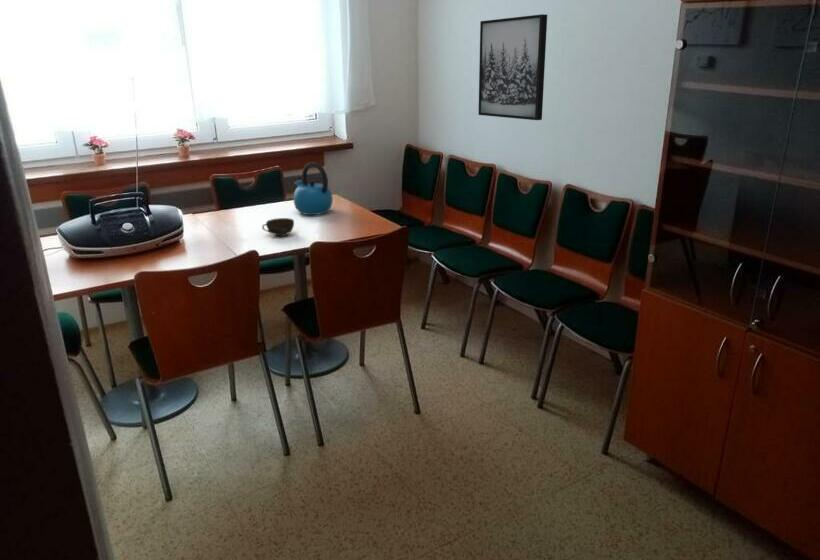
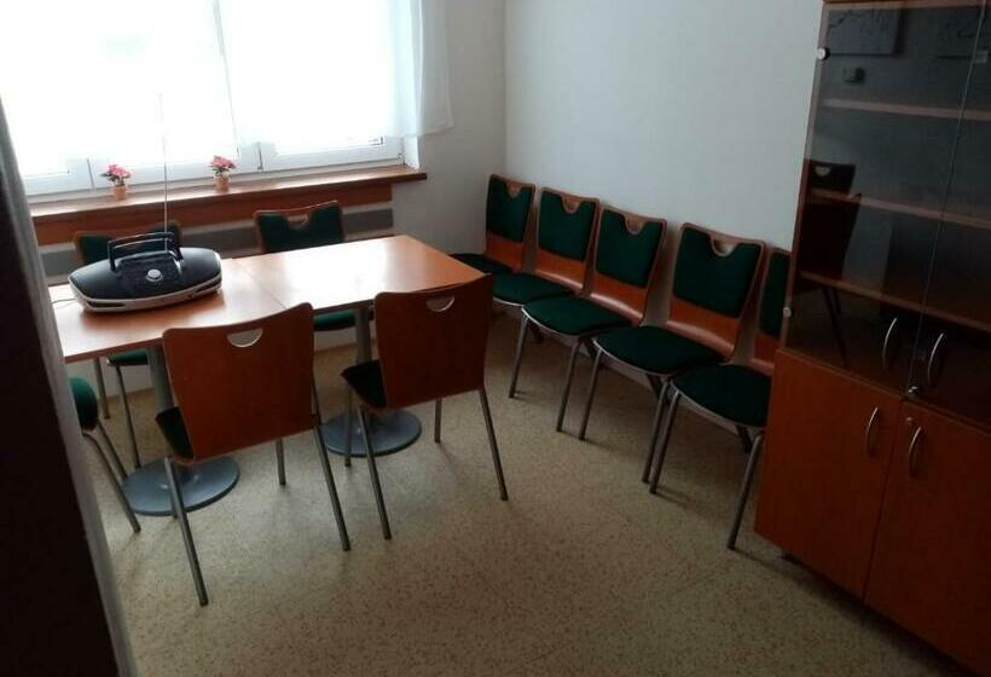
- wall art (510, 68)
- kettle (310, 187)
- cup (277, 228)
